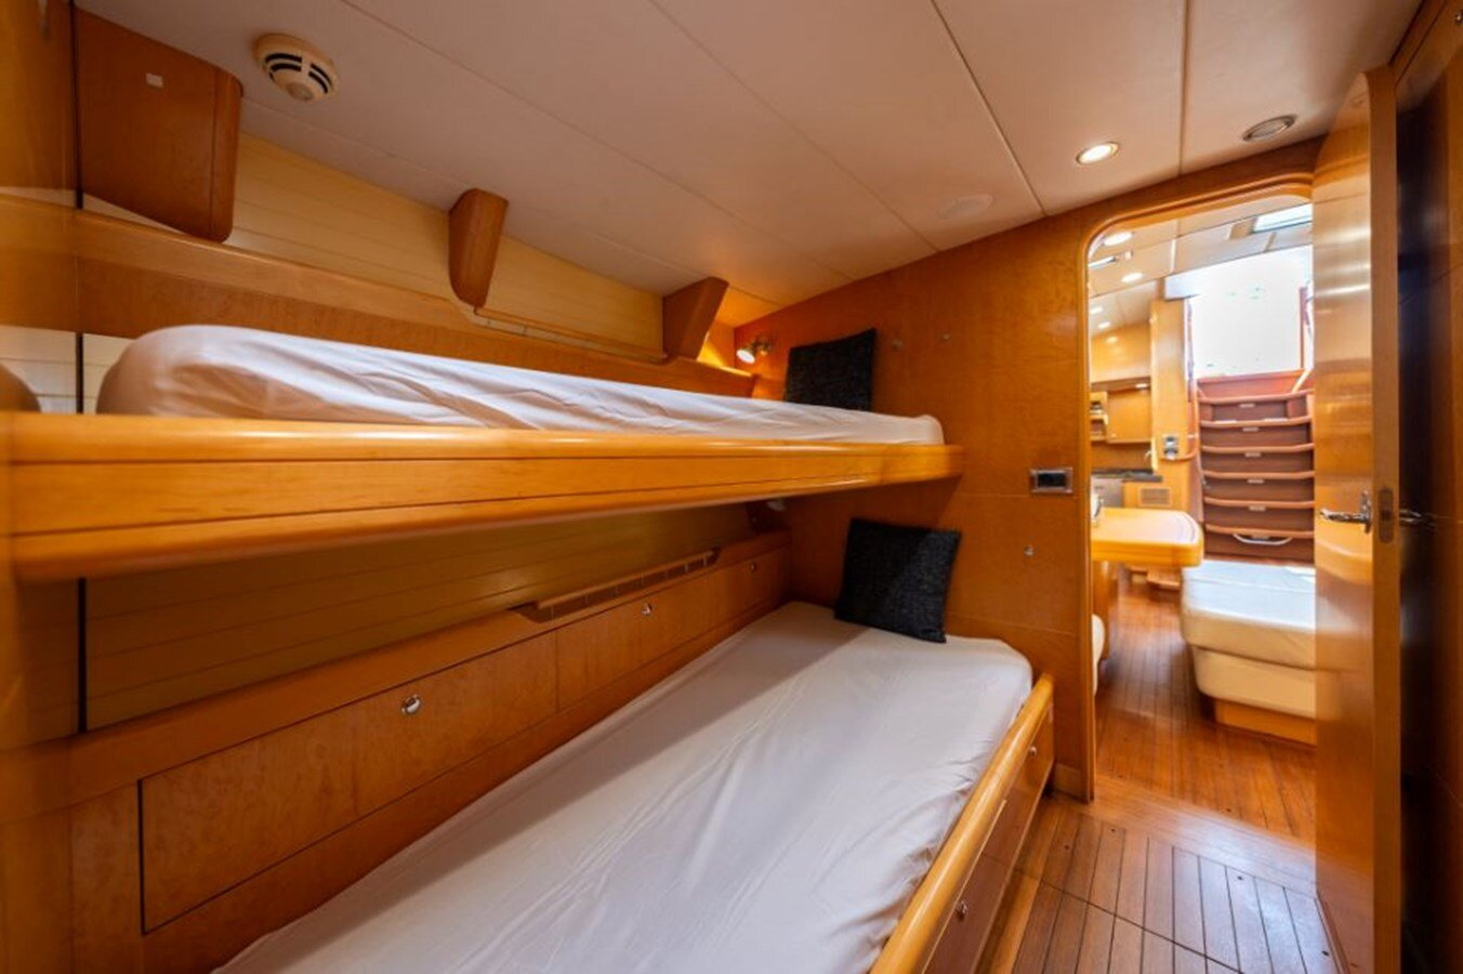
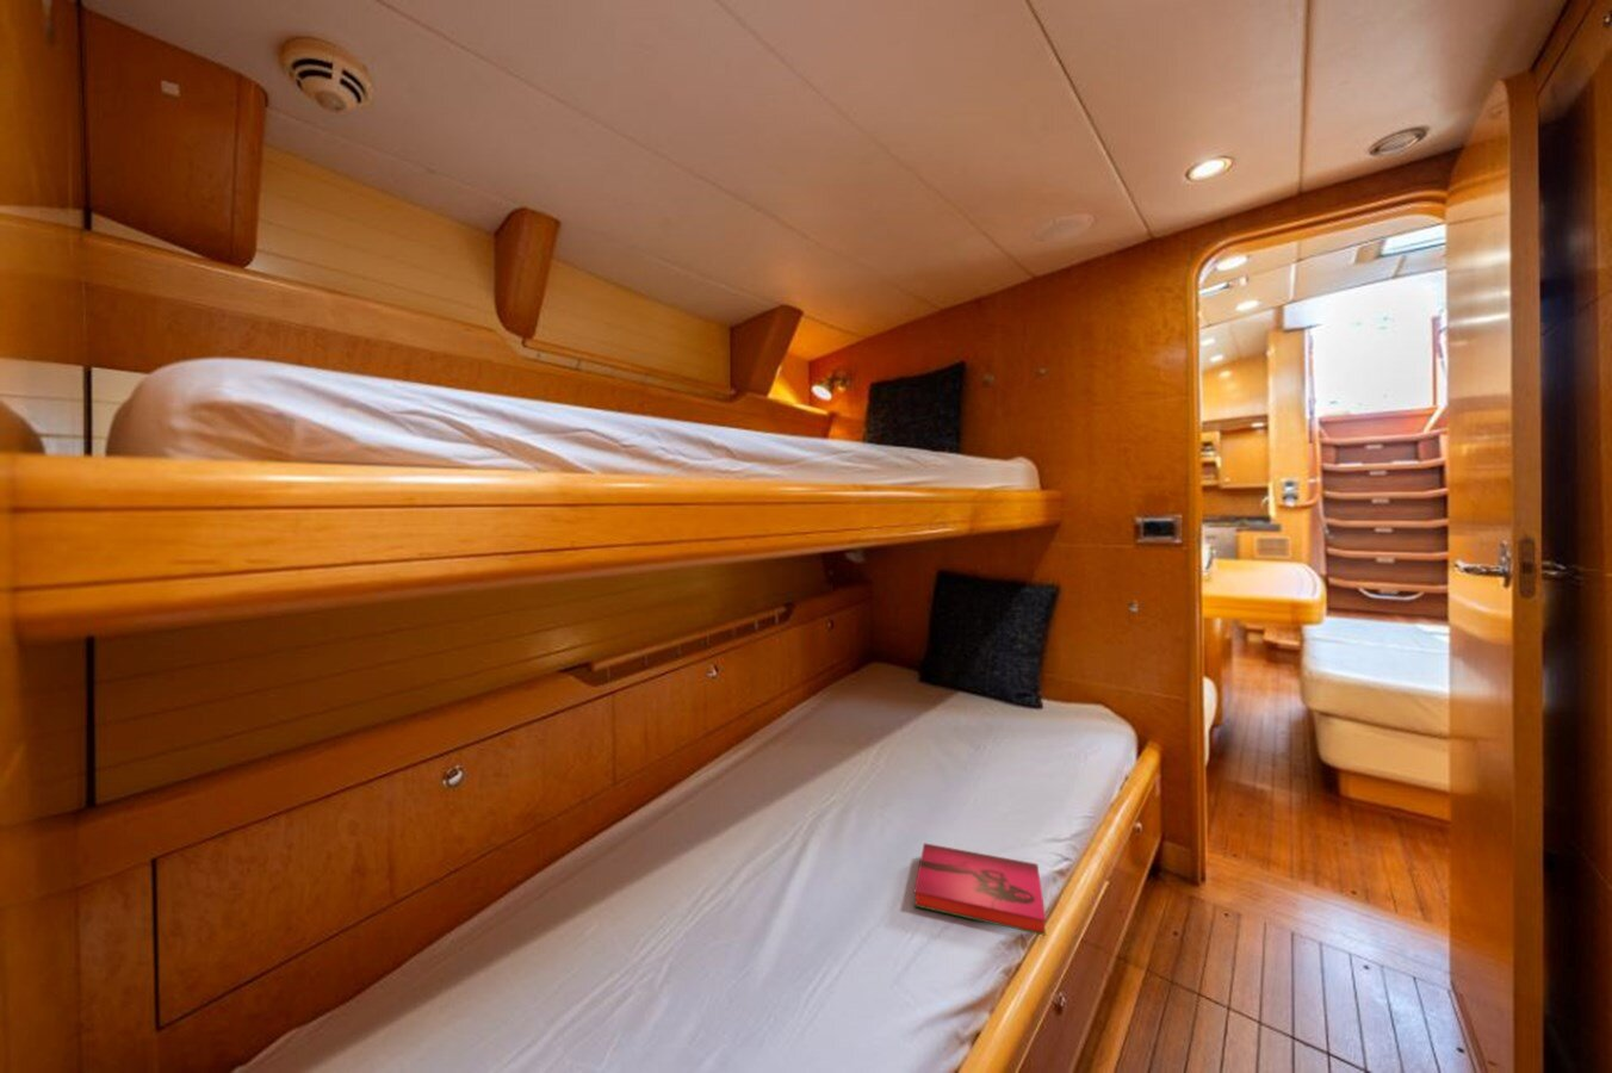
+ hardback book (977, 884)
